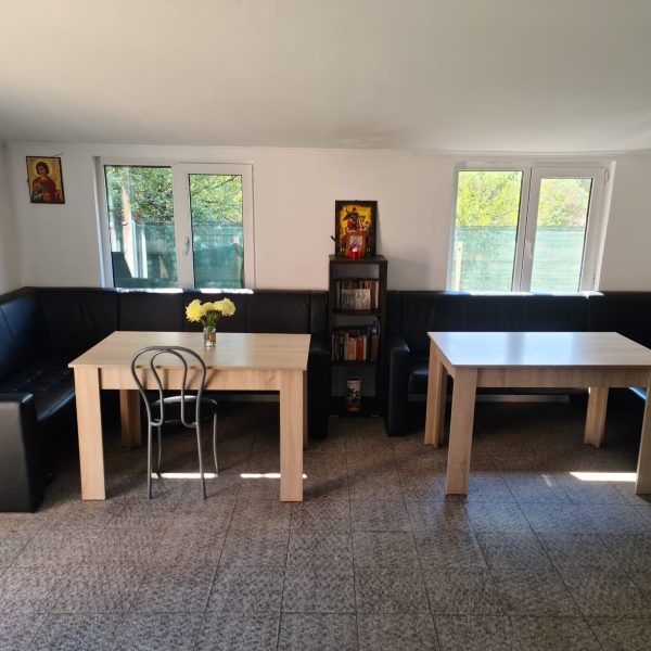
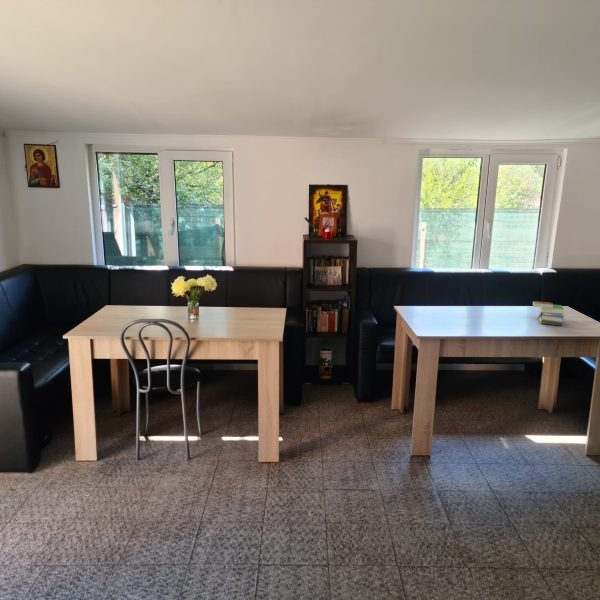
+ book (547, 311)
